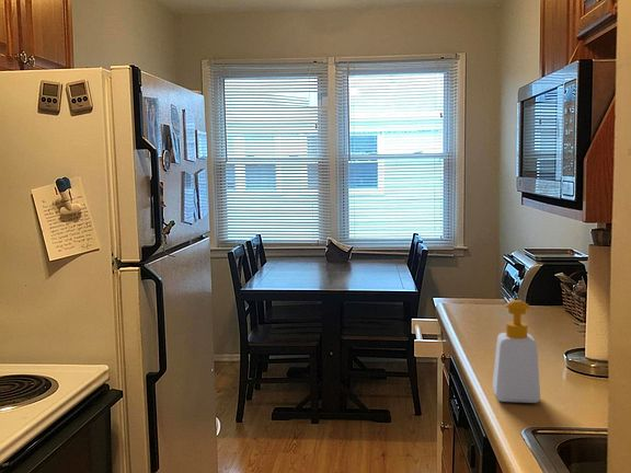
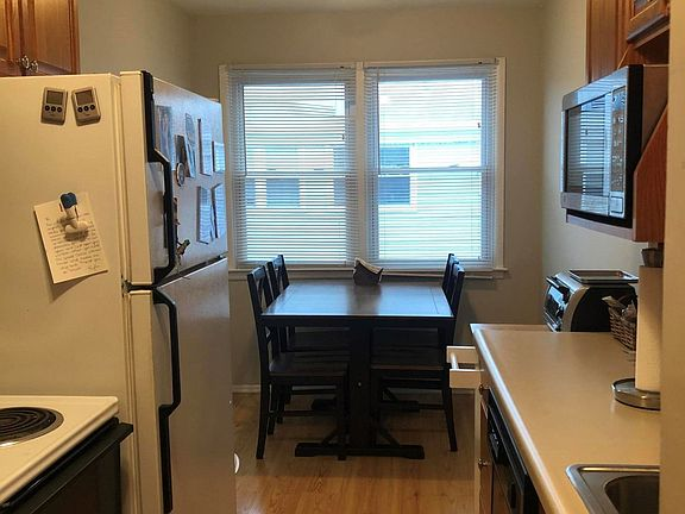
- soap bottle (515, 346)
